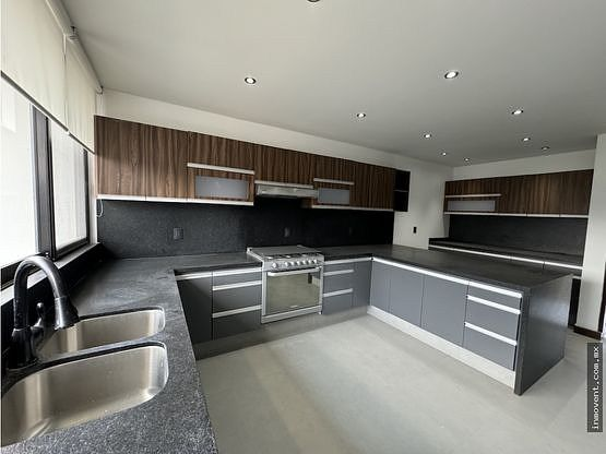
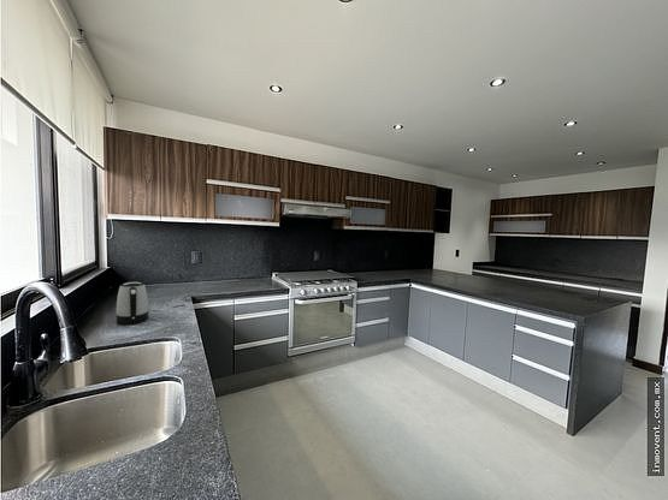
+ kettle (132, 302)
